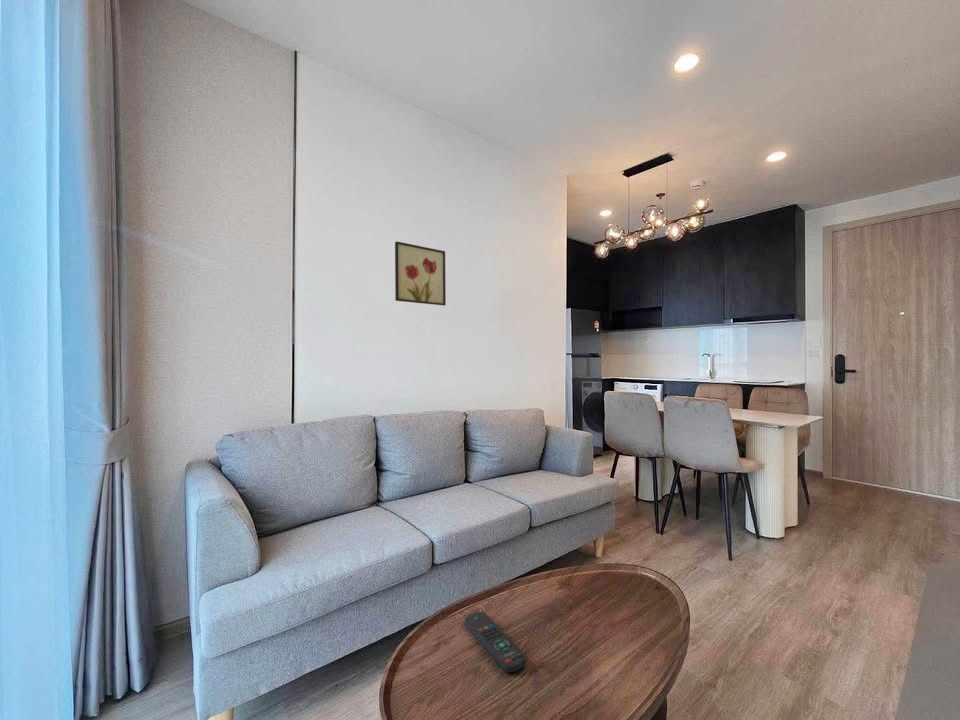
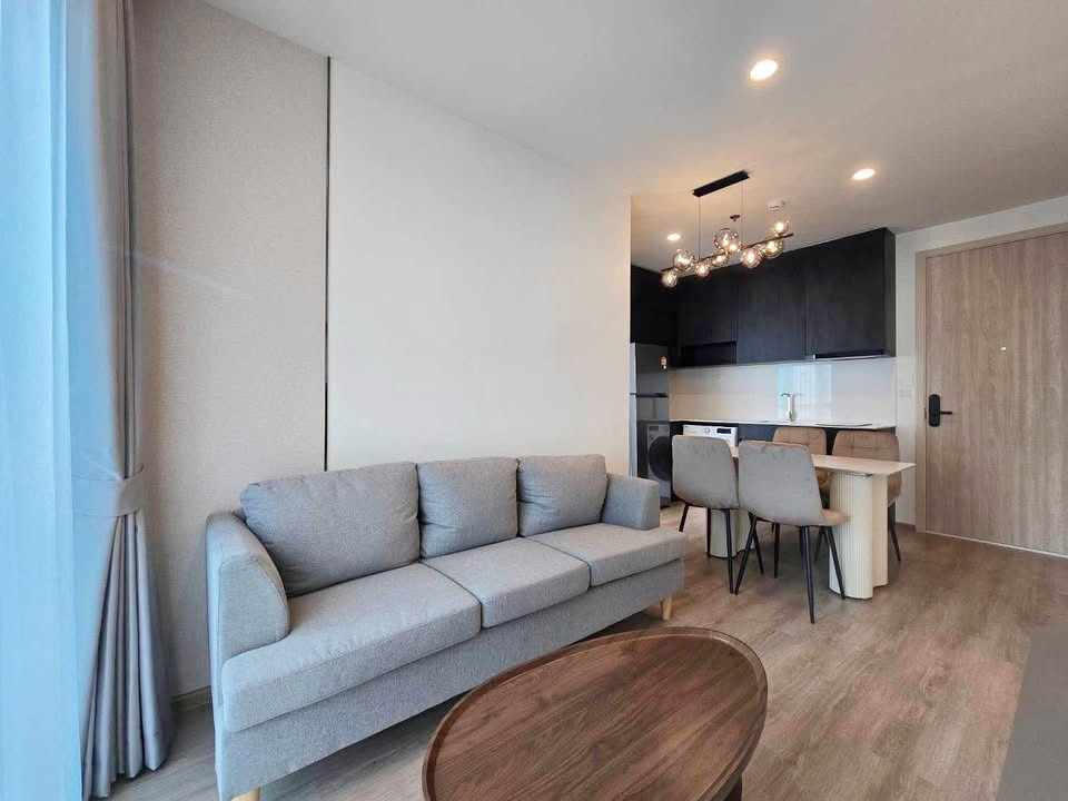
- wall art (420, 275)
- remote control (493, 638)
